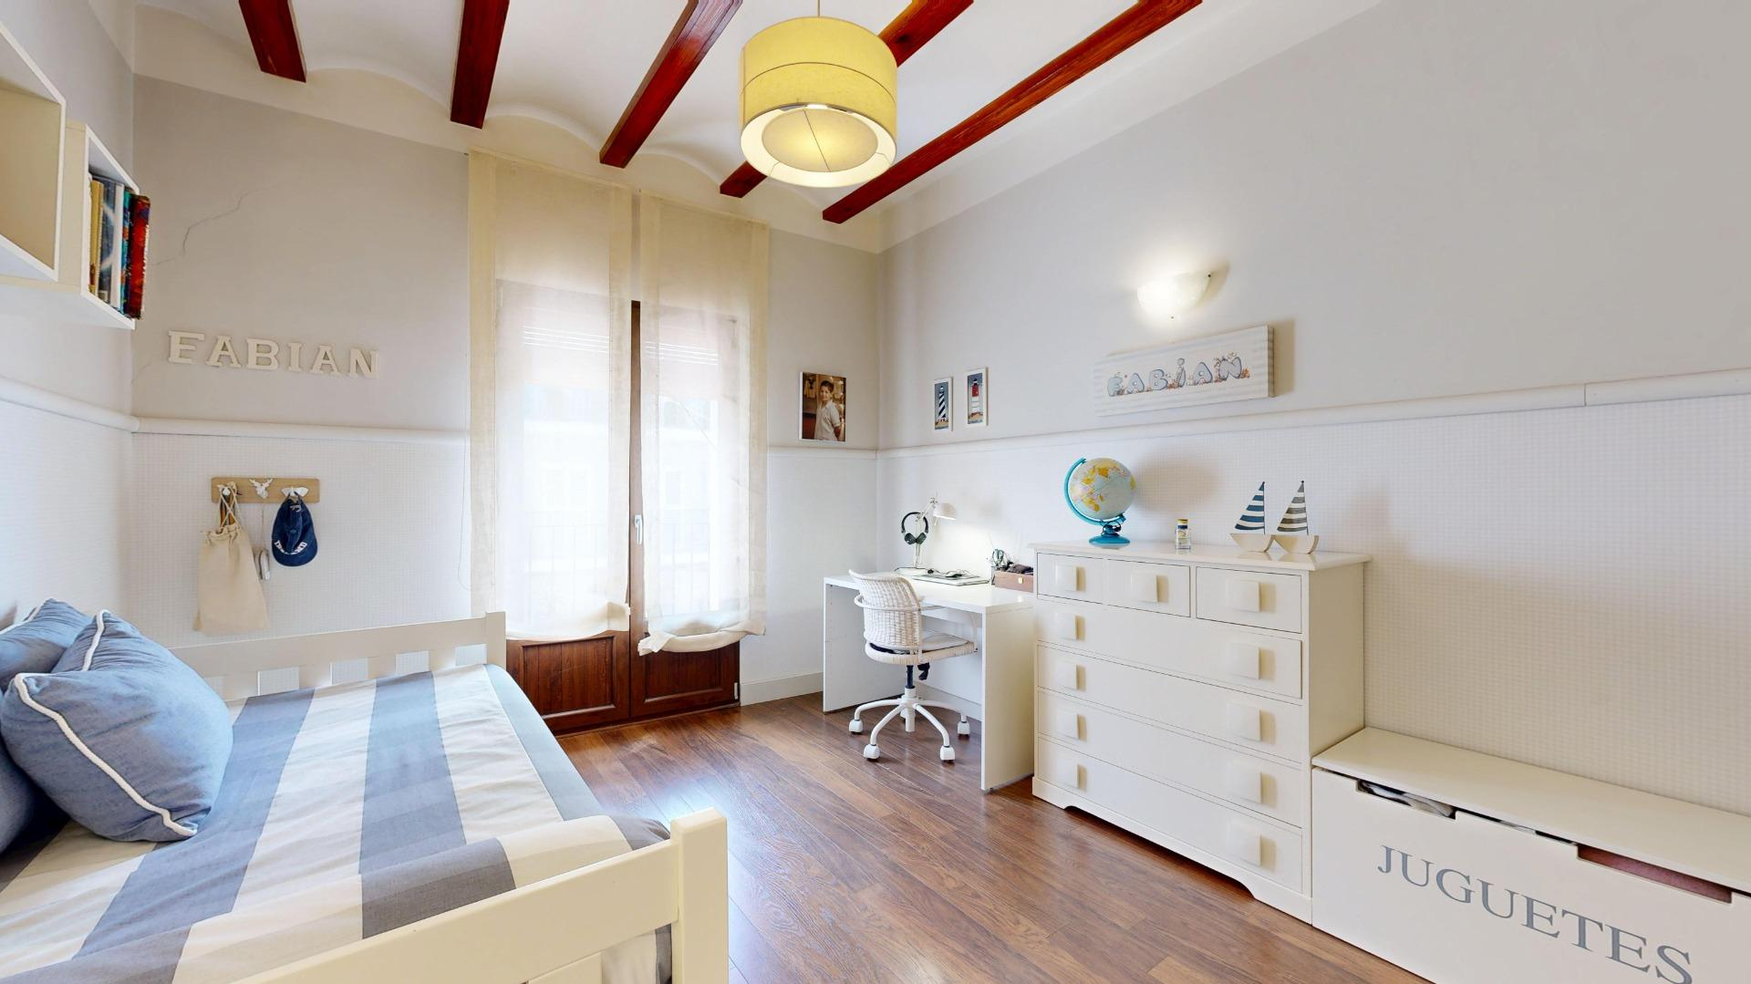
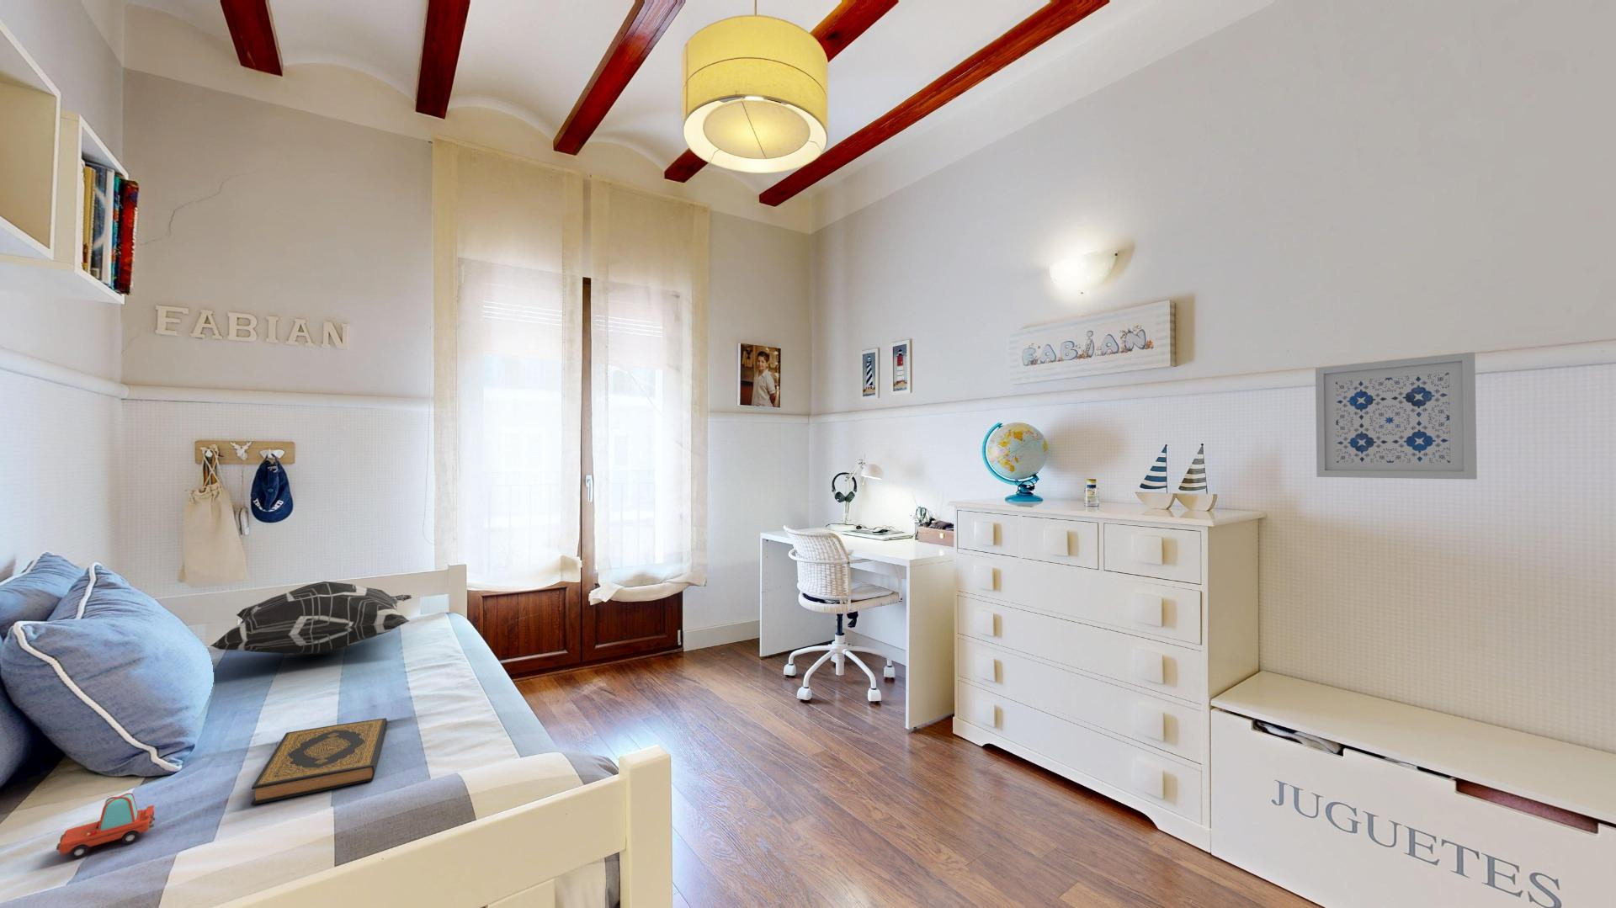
+ toy car (108, 820)
+ wall art (1390, 420)
+ hardback book (327, 755)
+ decorative pillow (325, 616)
